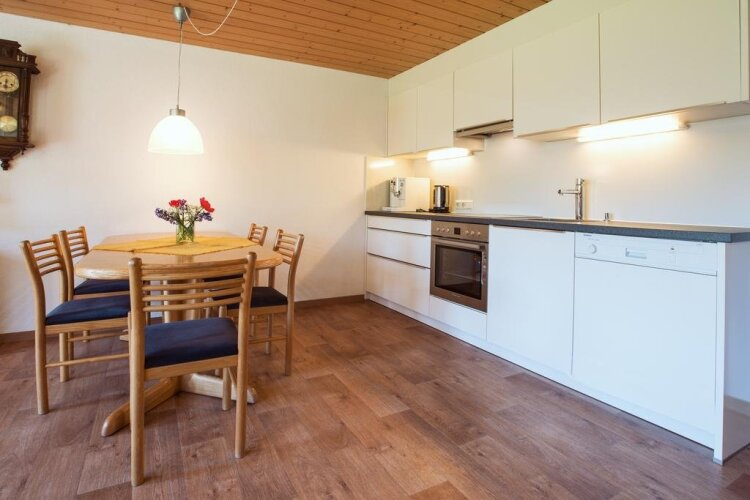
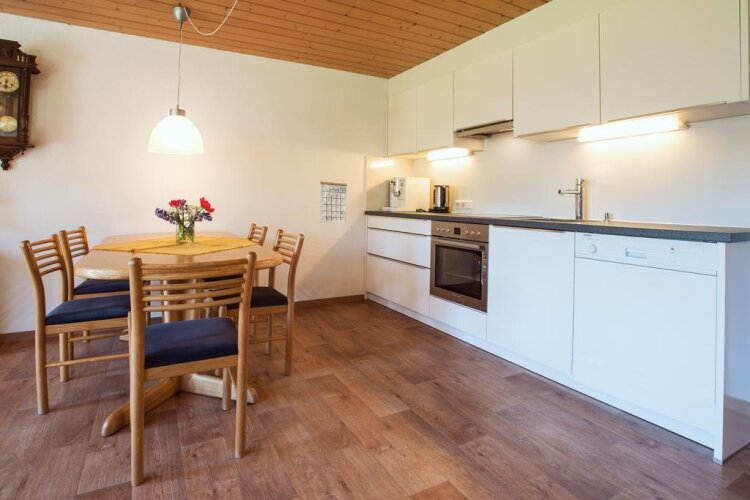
+ calendar (333, 198)
